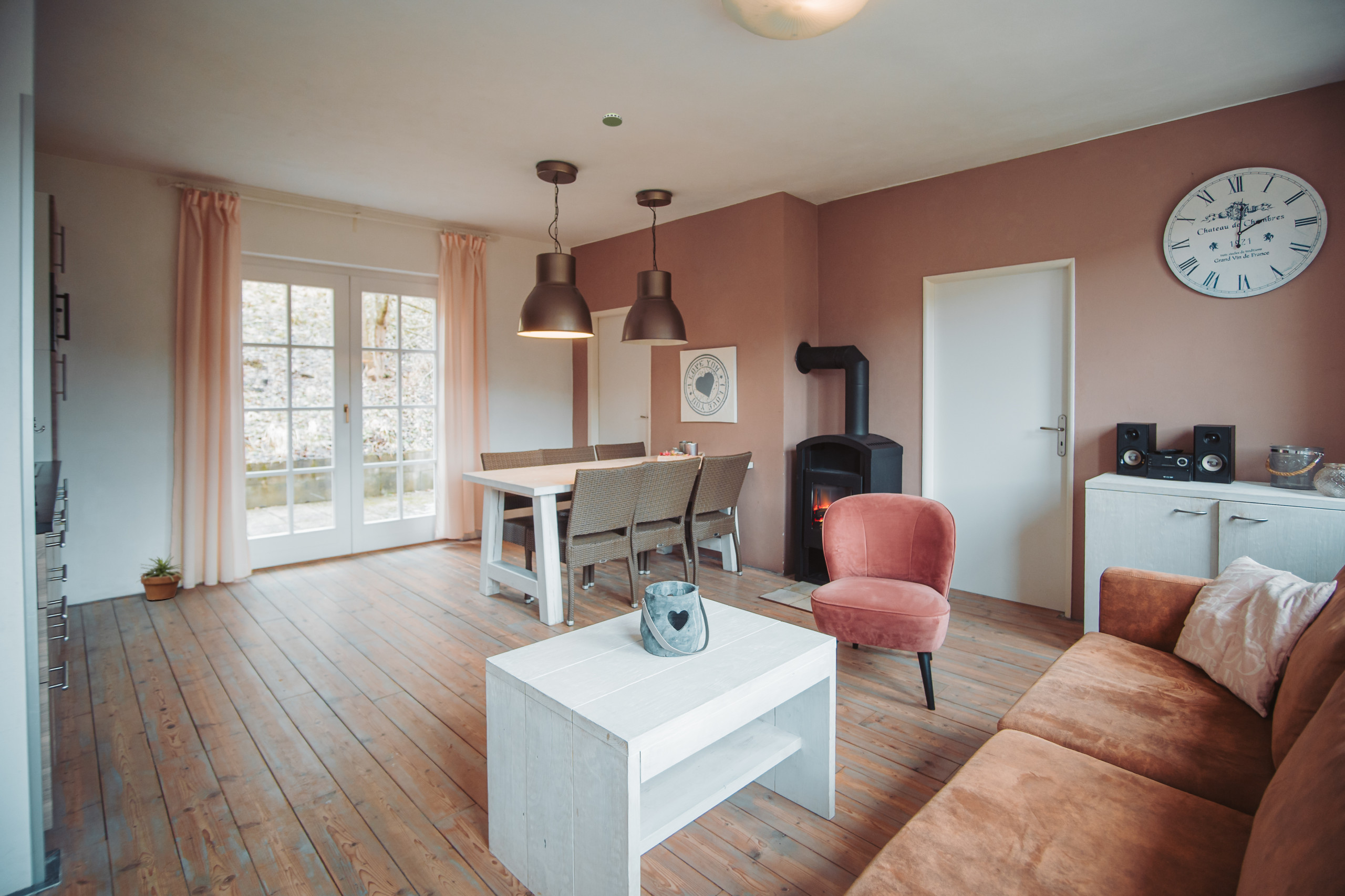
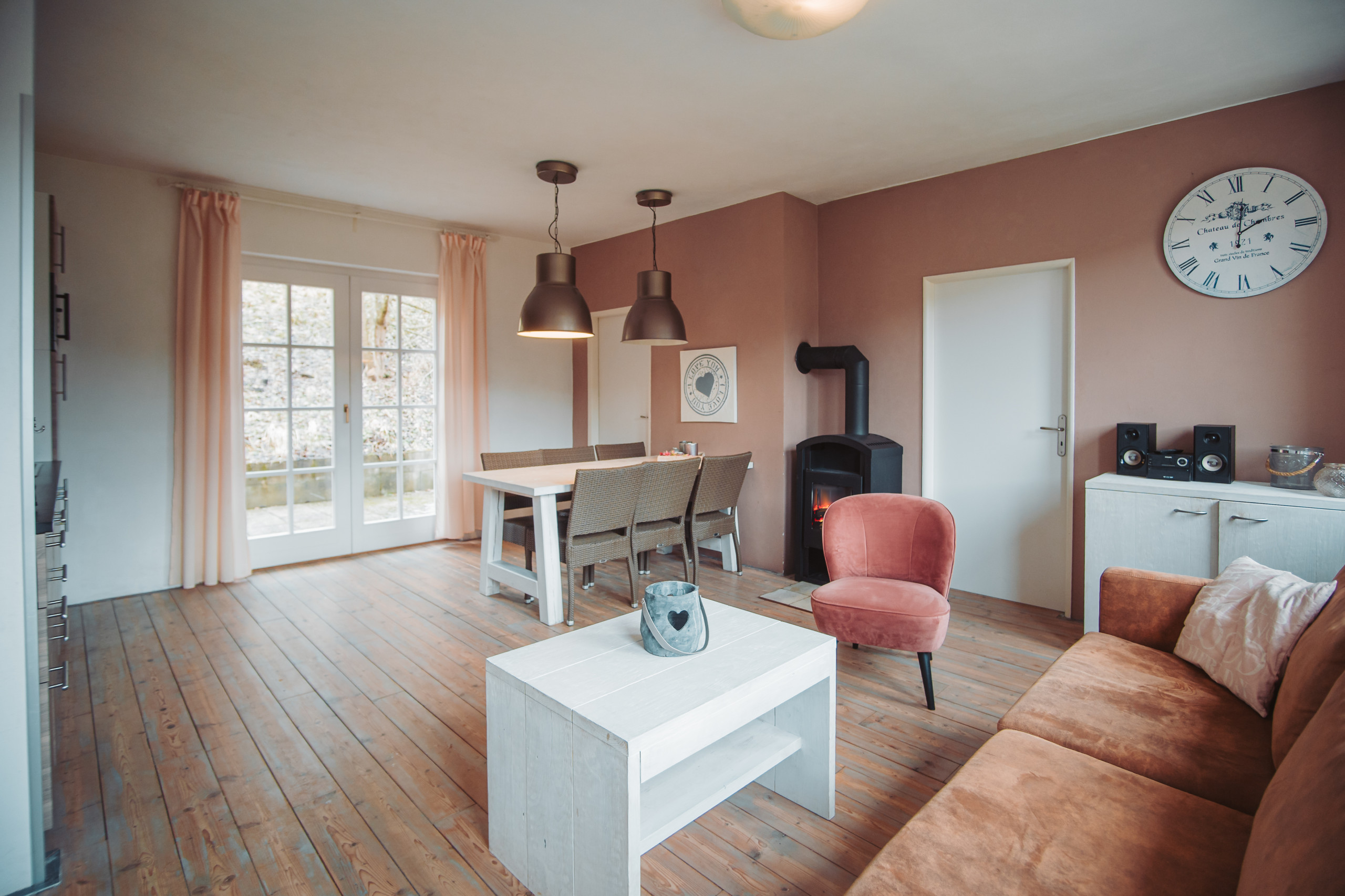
- smoke detector (612, 119)
- potted plant (163, 576)
